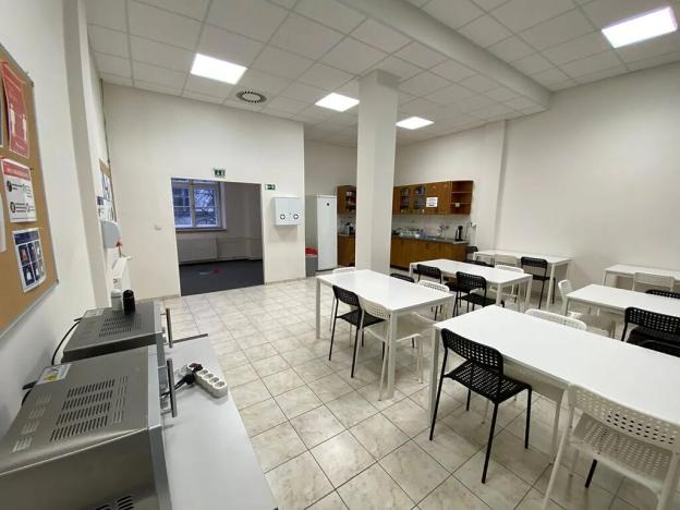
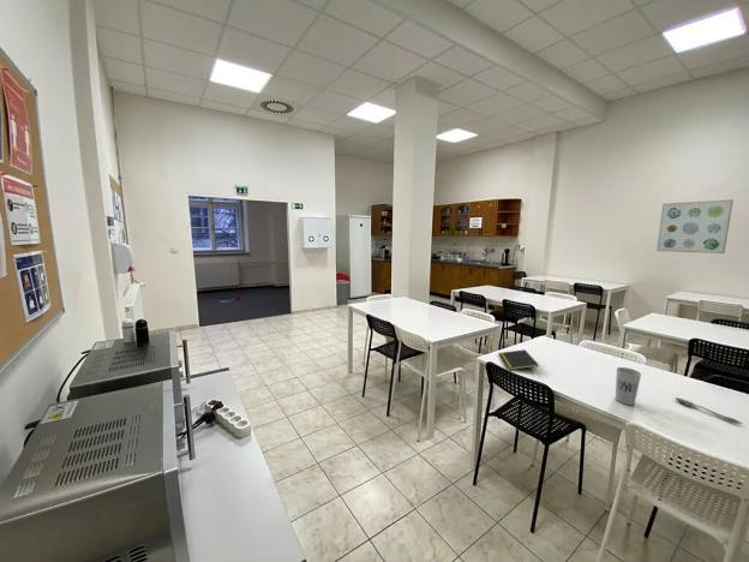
+ spoon (707, 409)
+ wall art (691, 227)
+ notepad (516, 359)
+ cup (627, 385)
